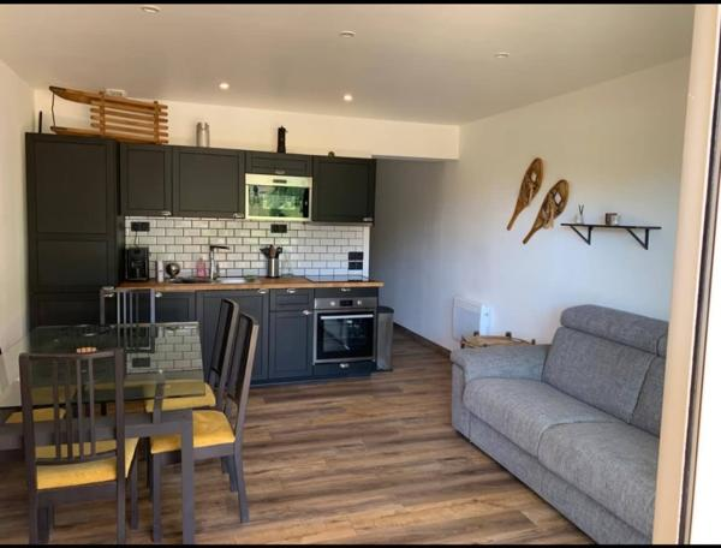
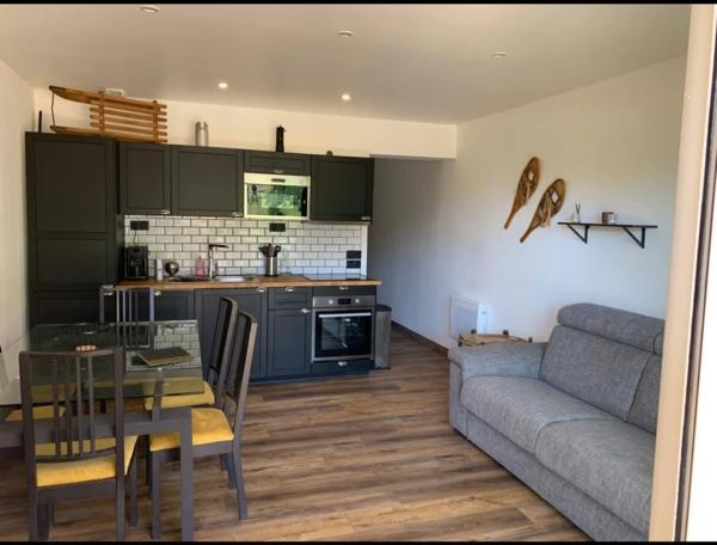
+ notepad (165, 355)
